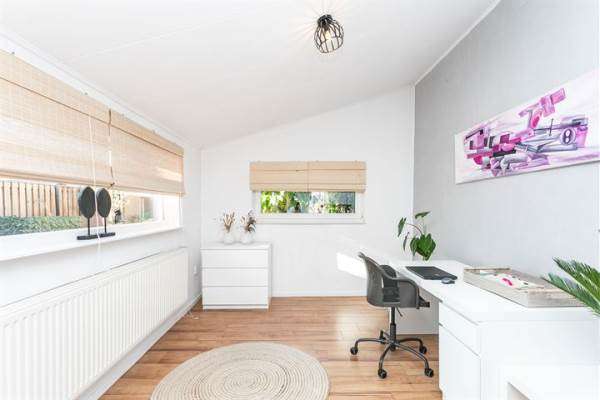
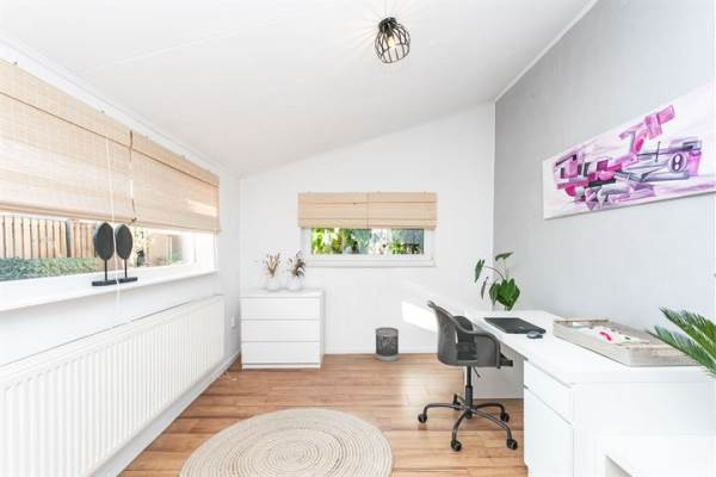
+ wastebasket (385, 343)
